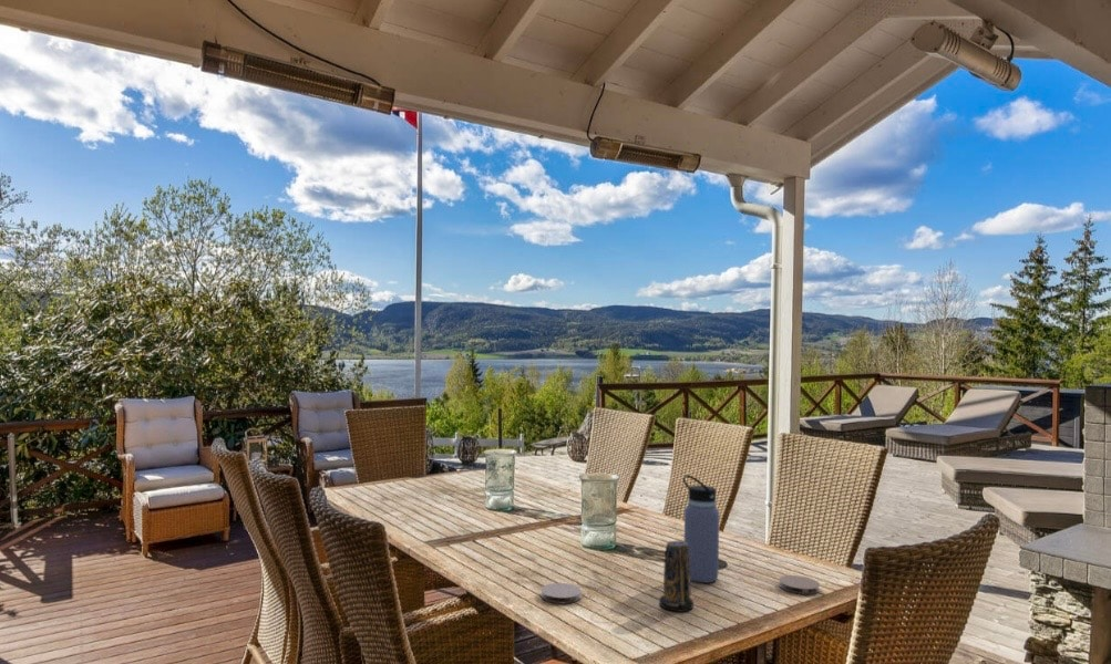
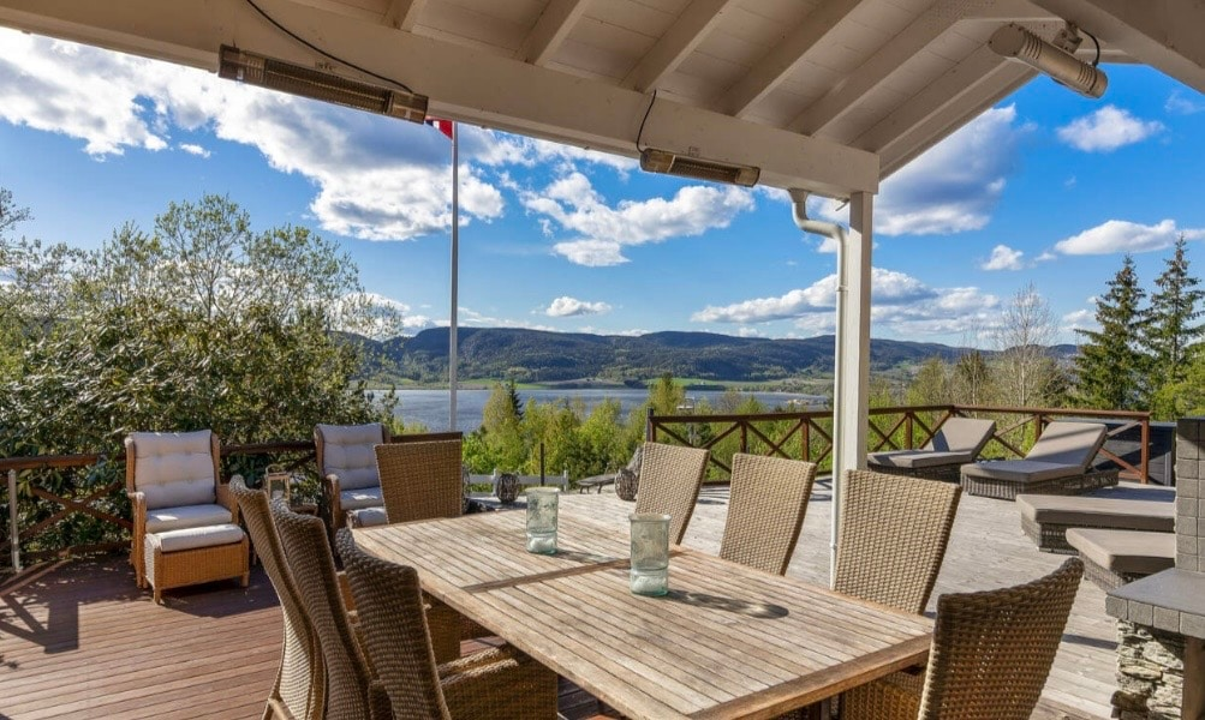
- water bottle (700, 526)
- coaster (799, 584)
- coaster (560, 592)
- candle (677, 573)
